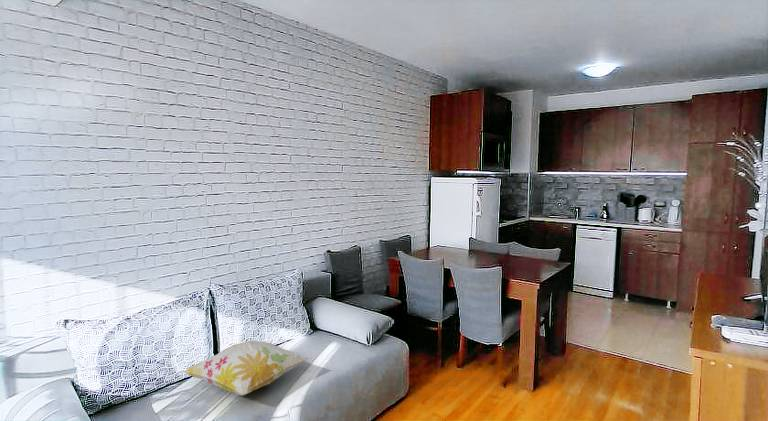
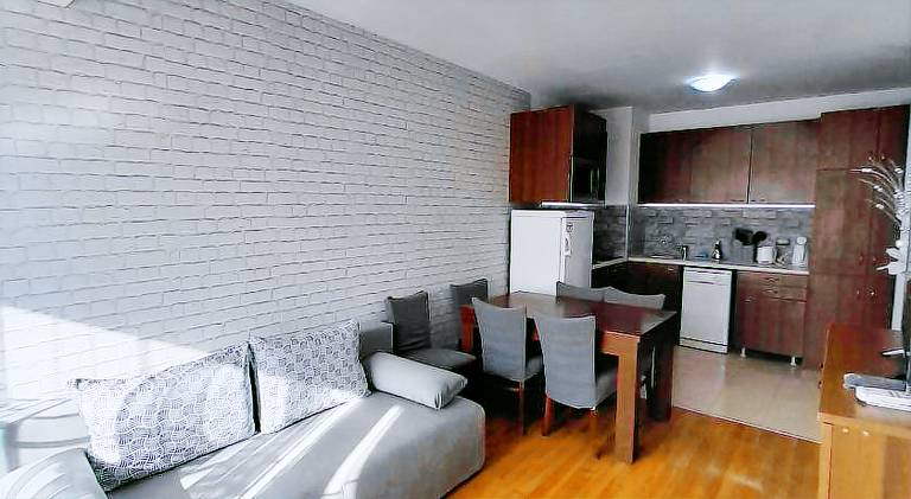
- decorative pillow (248, 364)
